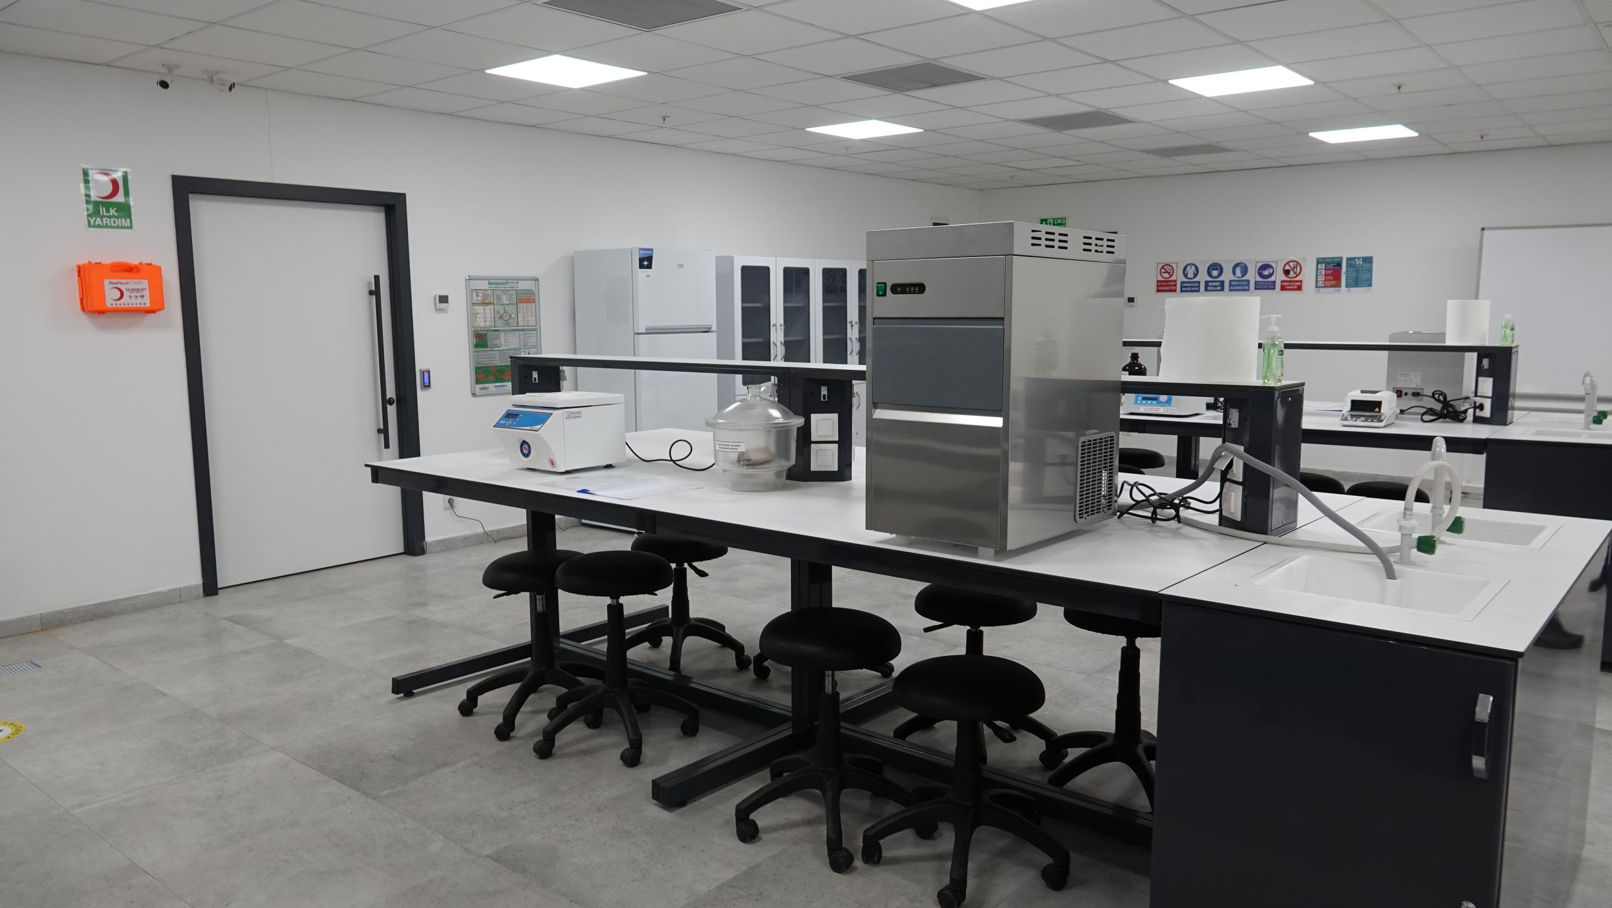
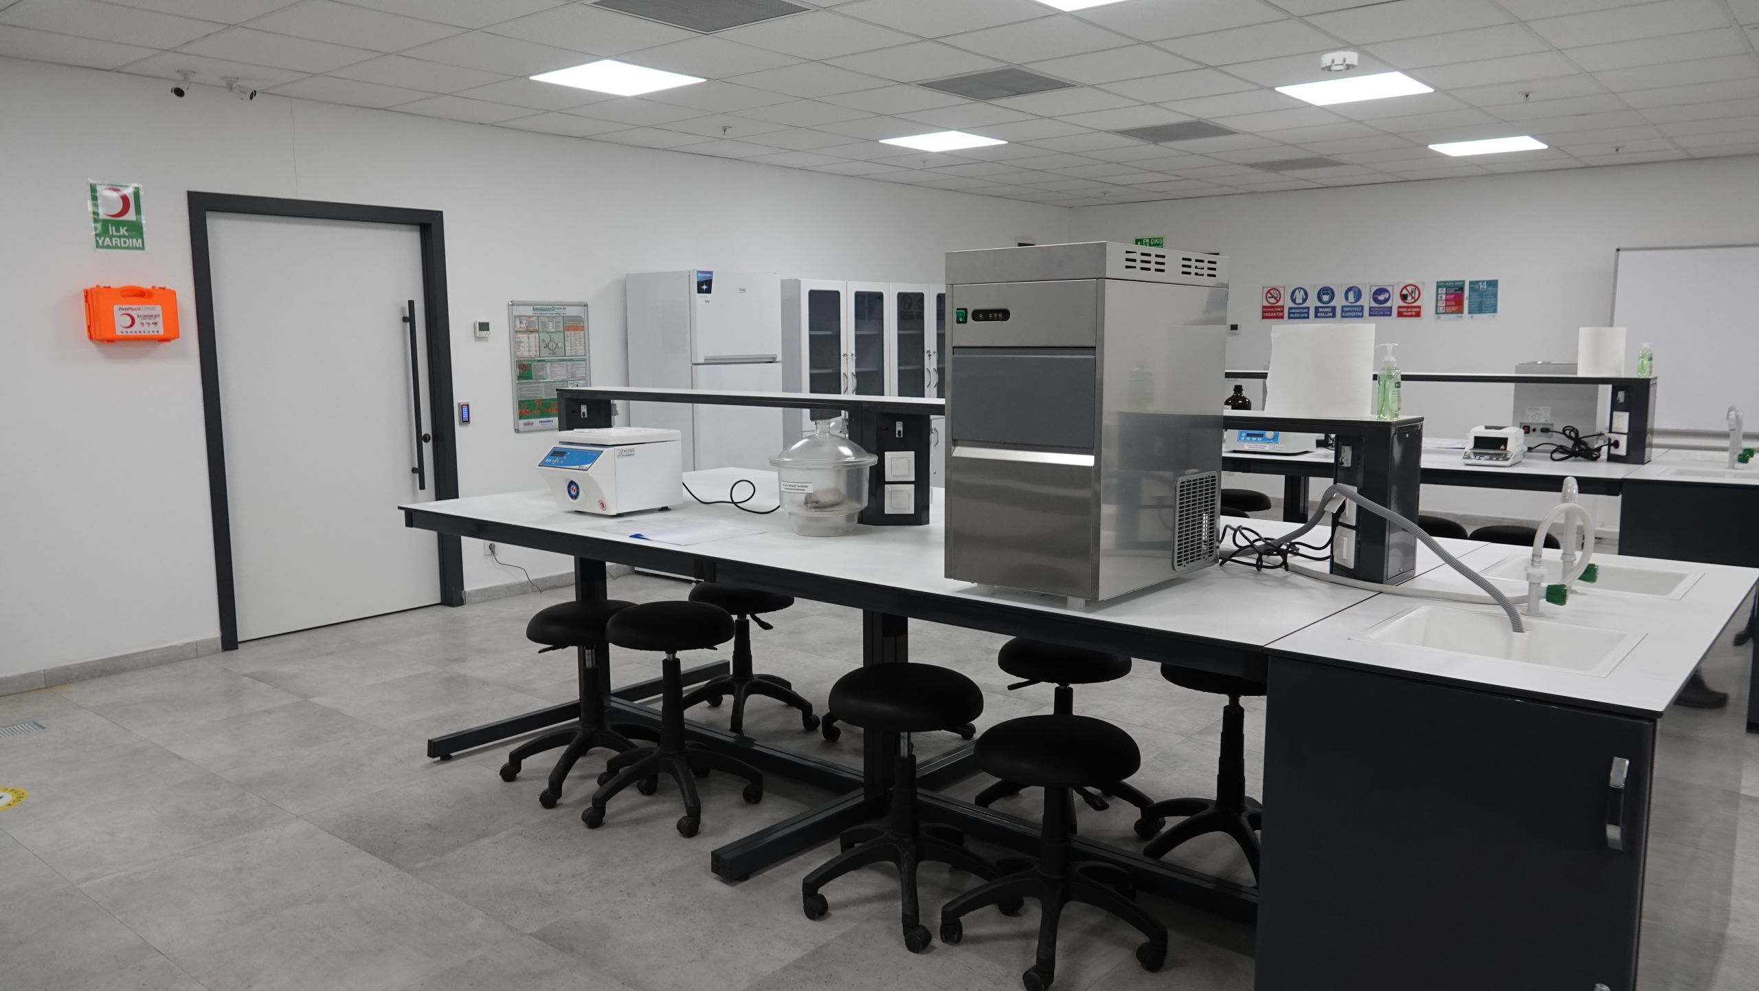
+ smoke detector (1339, 60)
